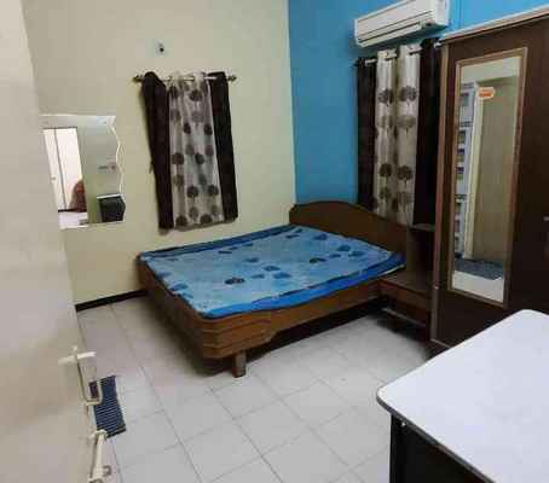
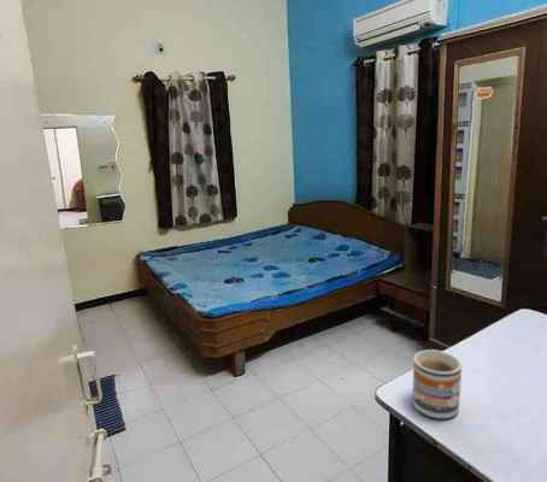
+ mug (440, 381)
